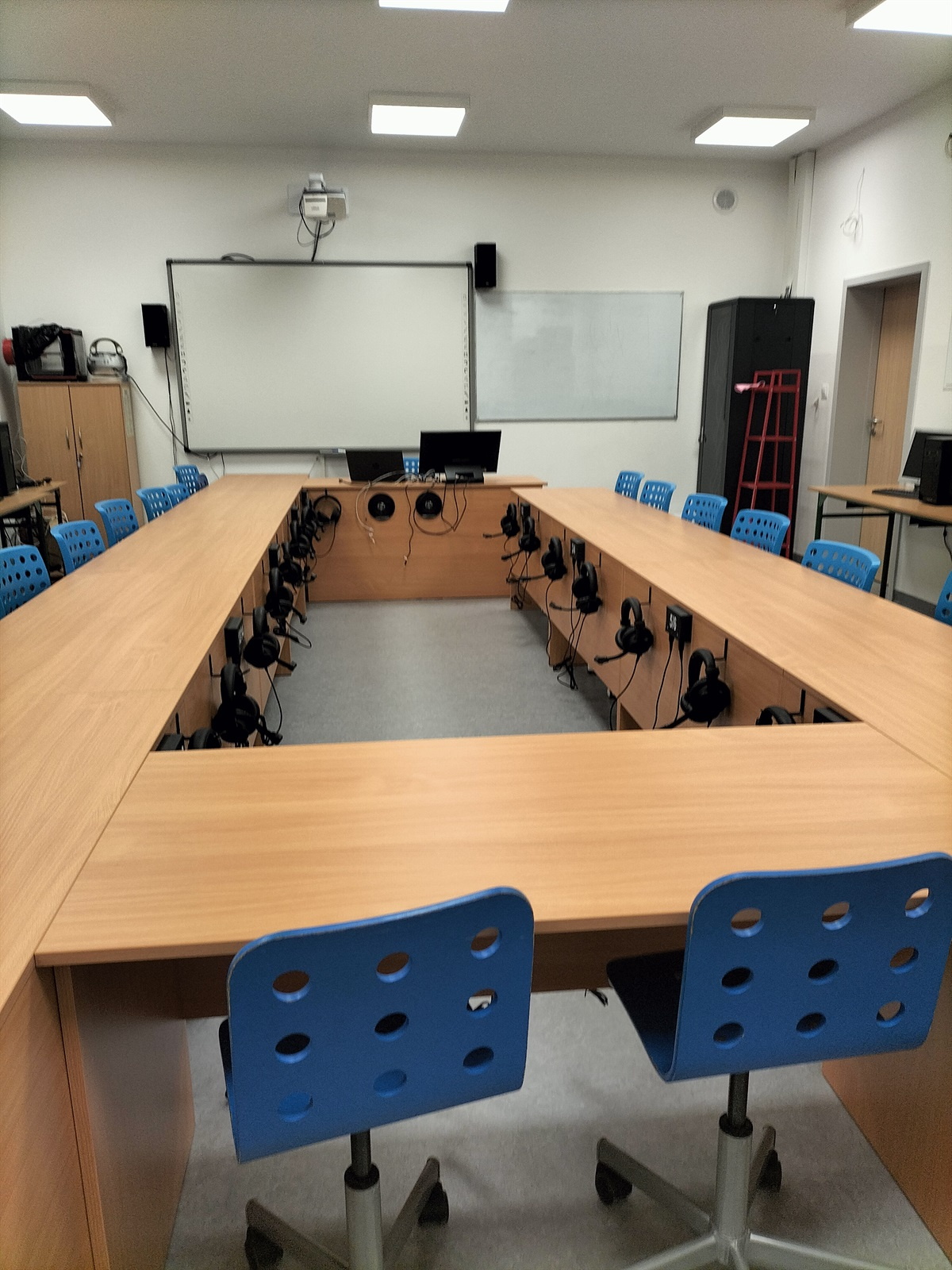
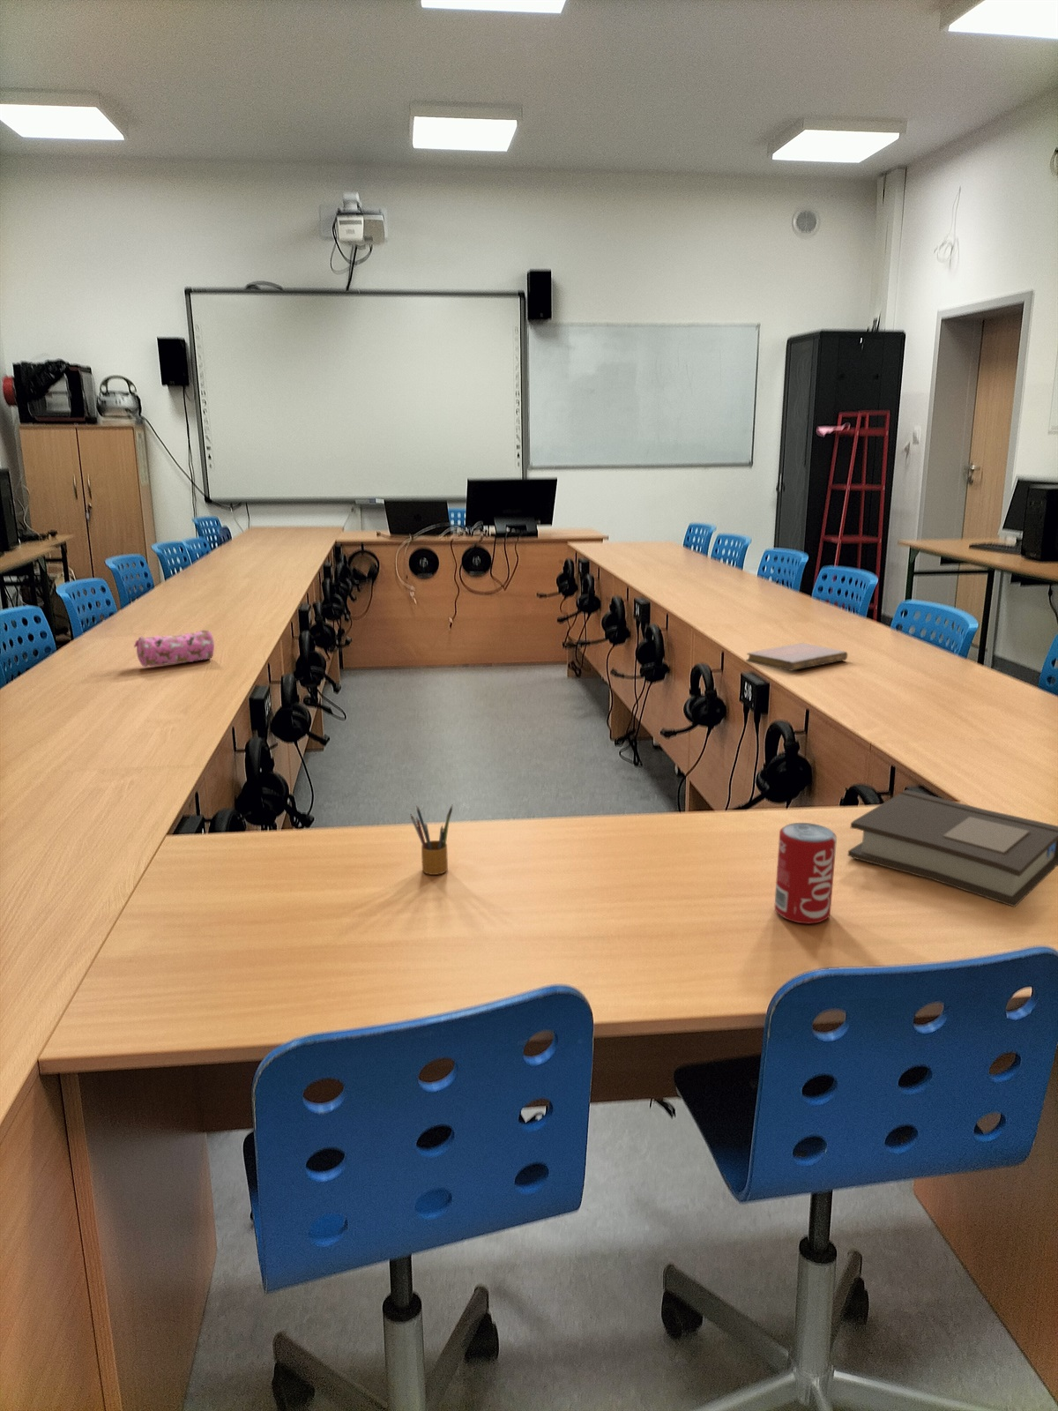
+ book (956, 841)
+ pencil box (435, 840)
+ pencil case (174, 648)
+ beverage can (805, 872)
+ notebook (796, 657)
